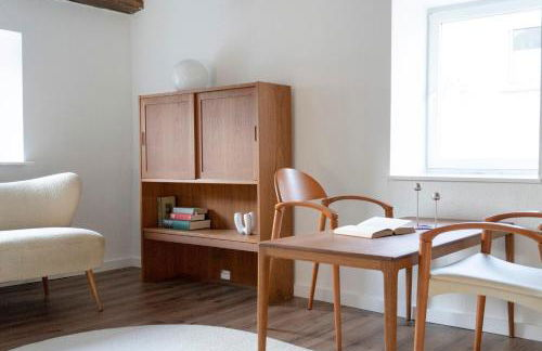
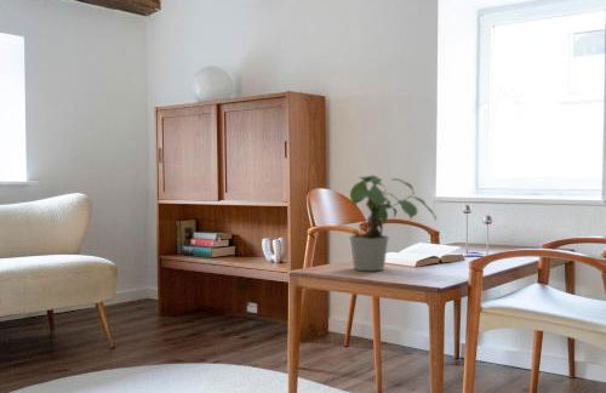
+ potted plant (381, 222)
